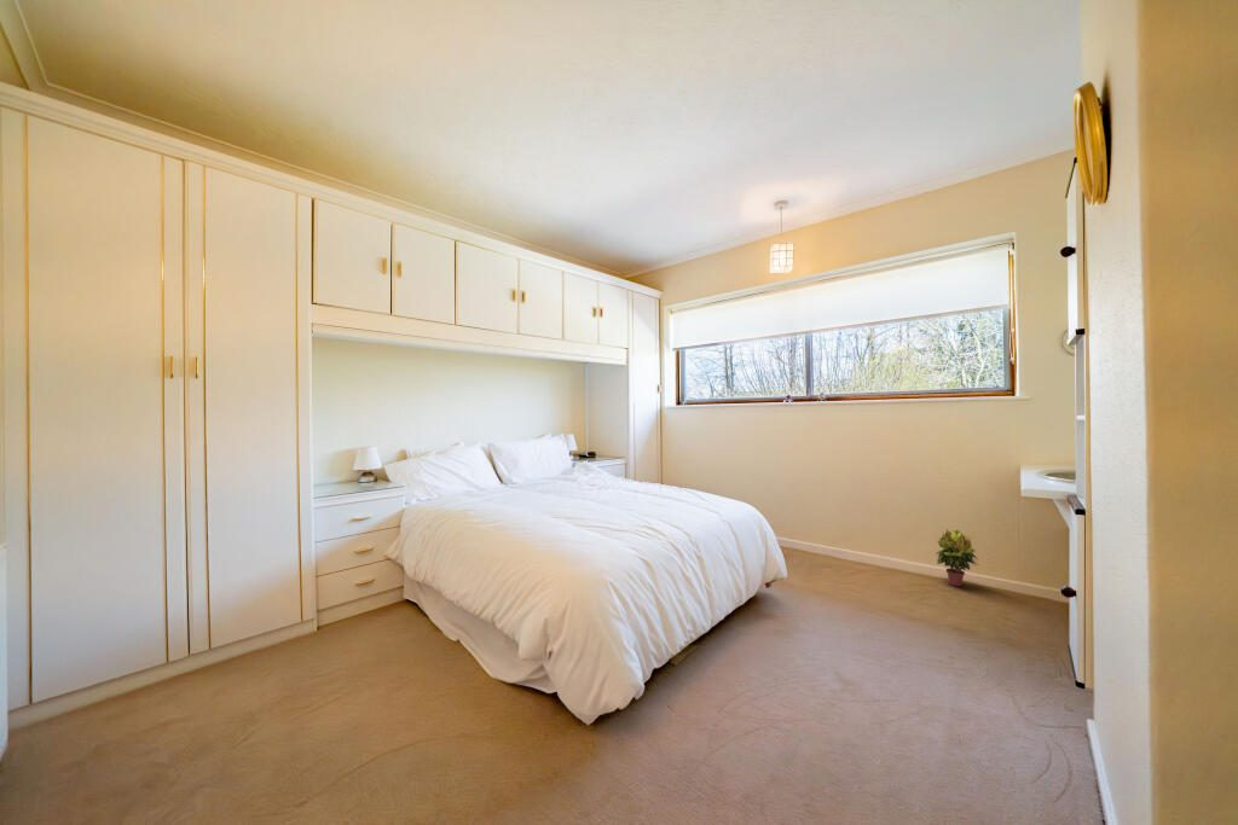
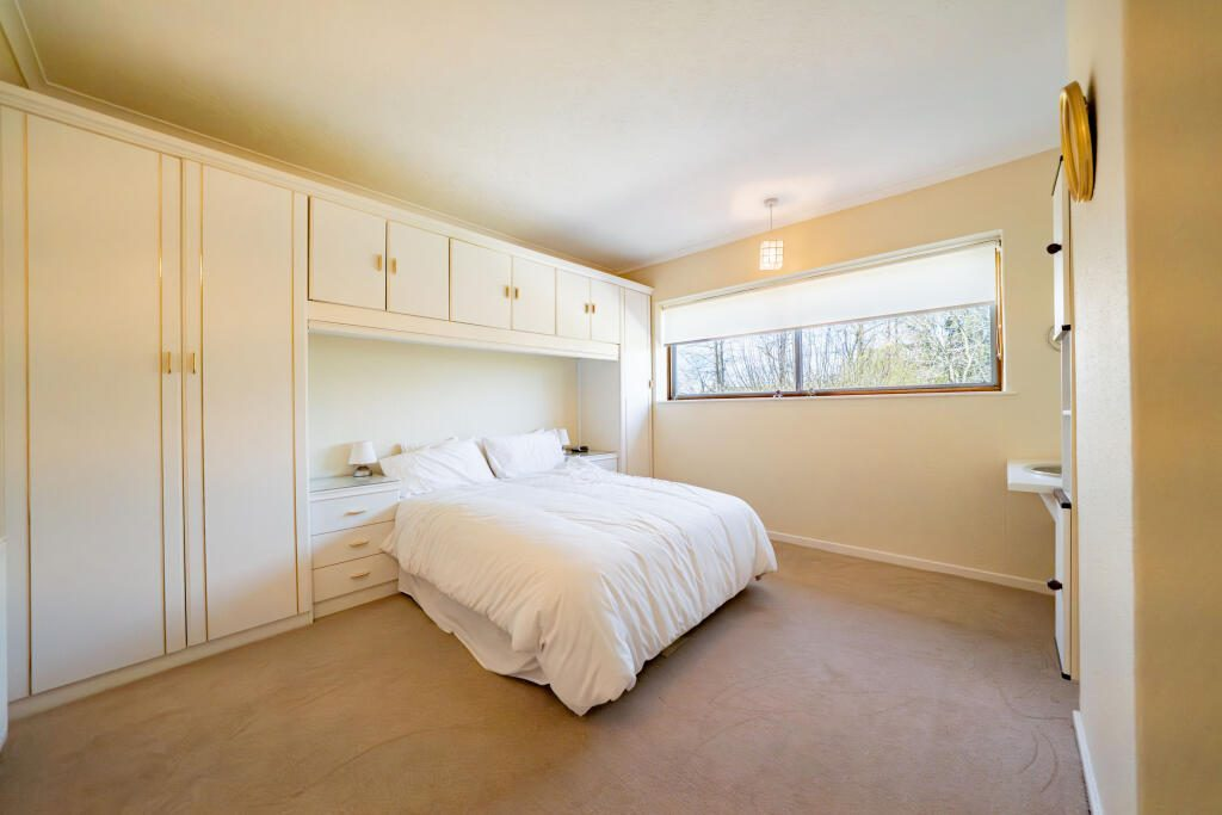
- potted plant (956, 557)
